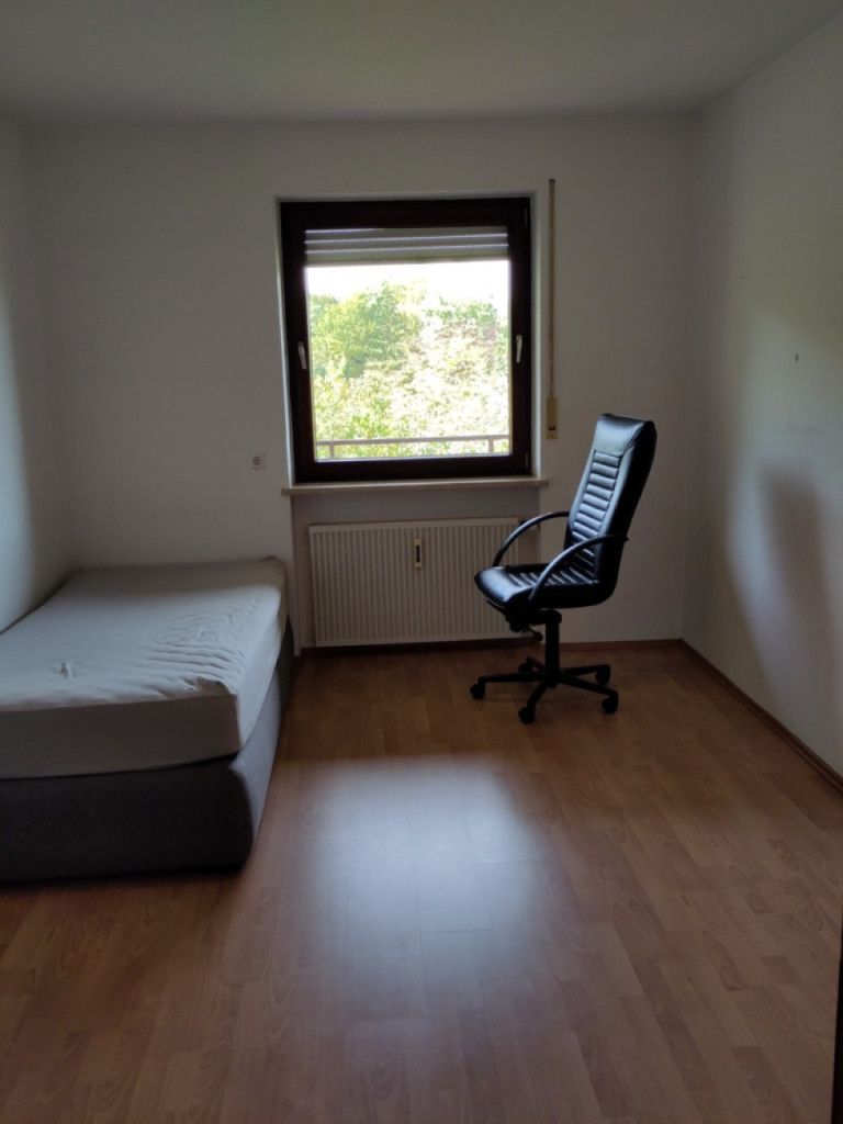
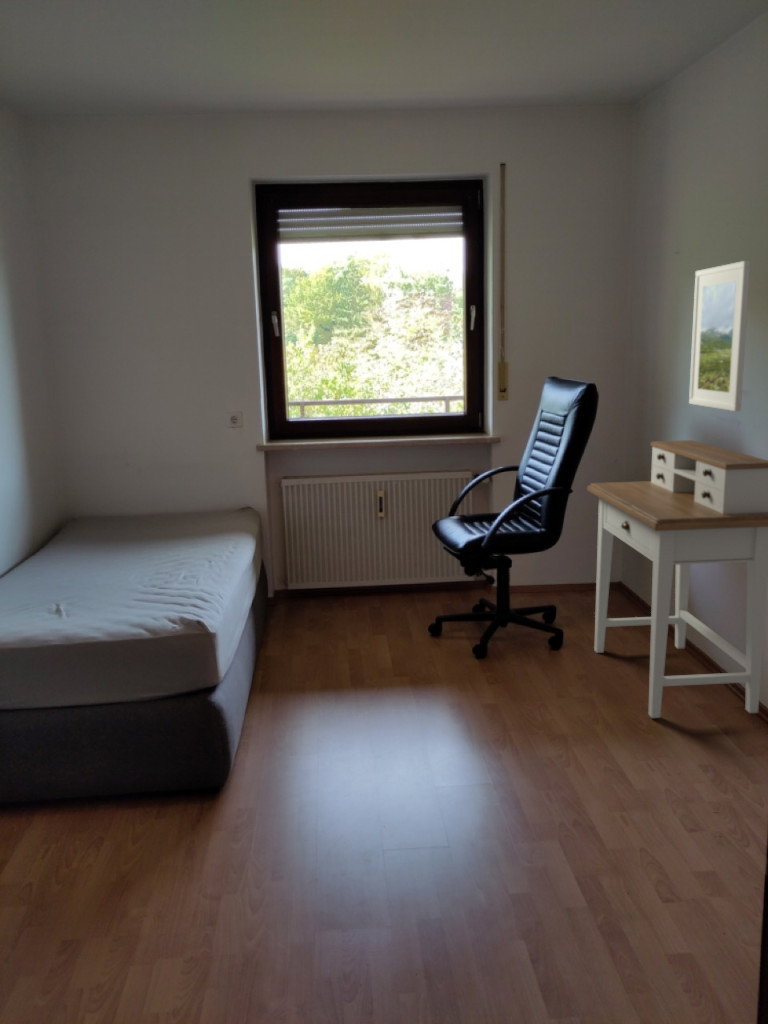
+ desk (669, 568)
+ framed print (717, 337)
